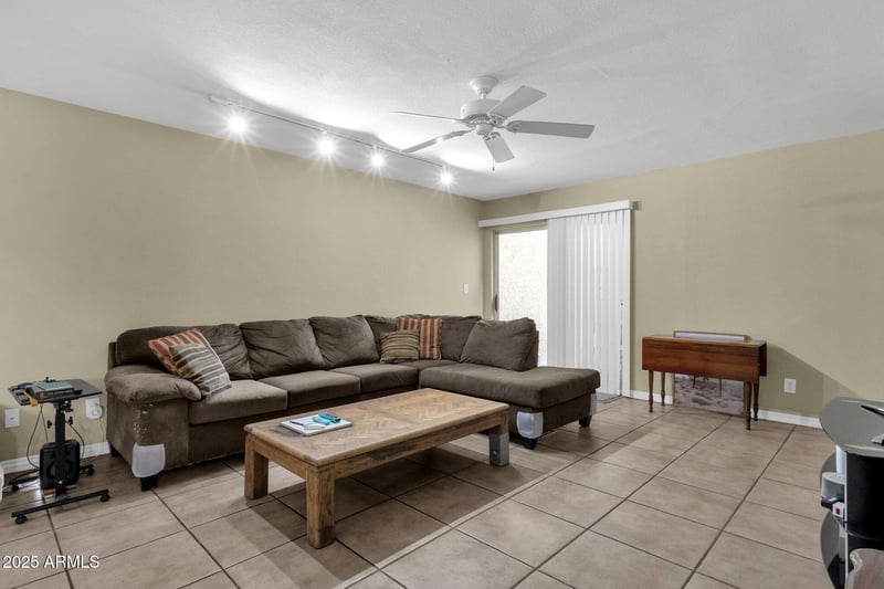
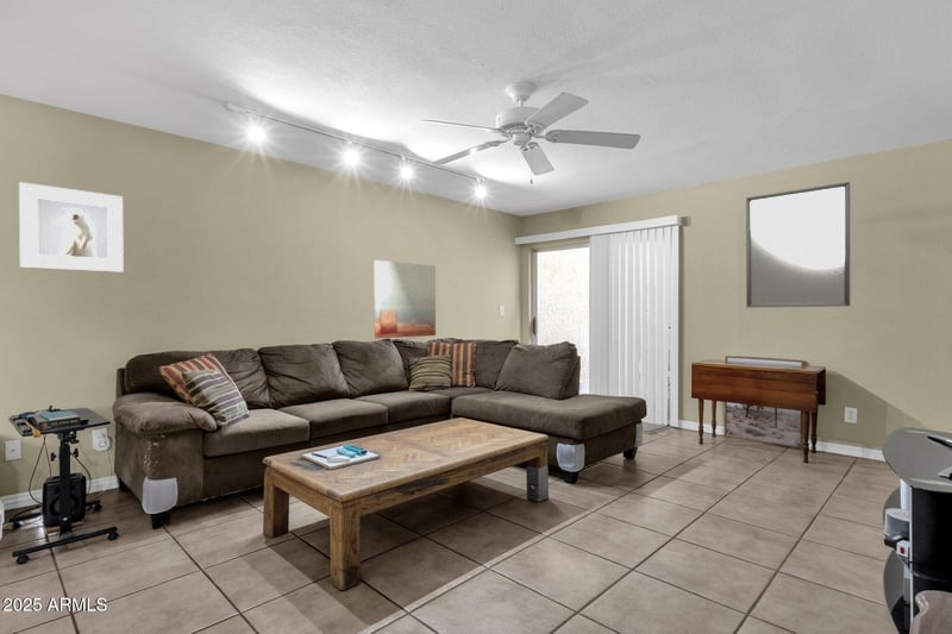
+ wall art (406, 300)
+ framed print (74, 230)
+ home mirror (795, 249)
